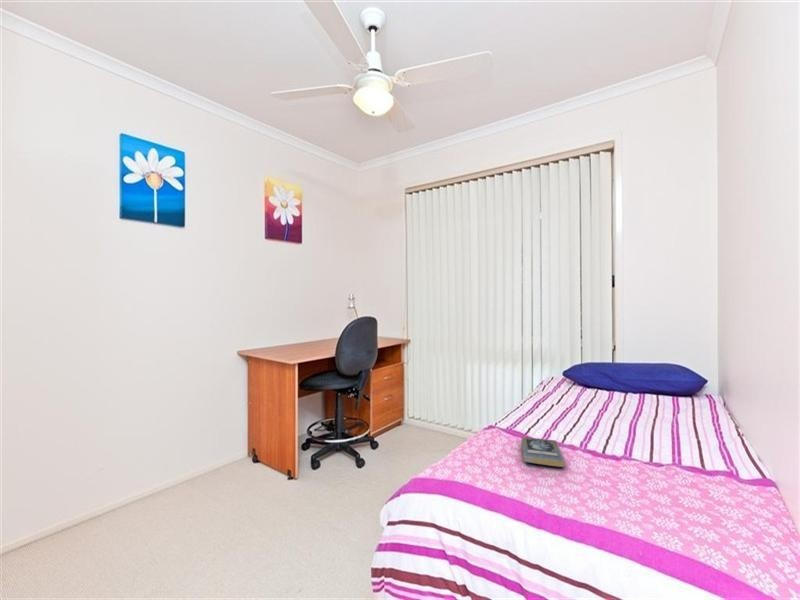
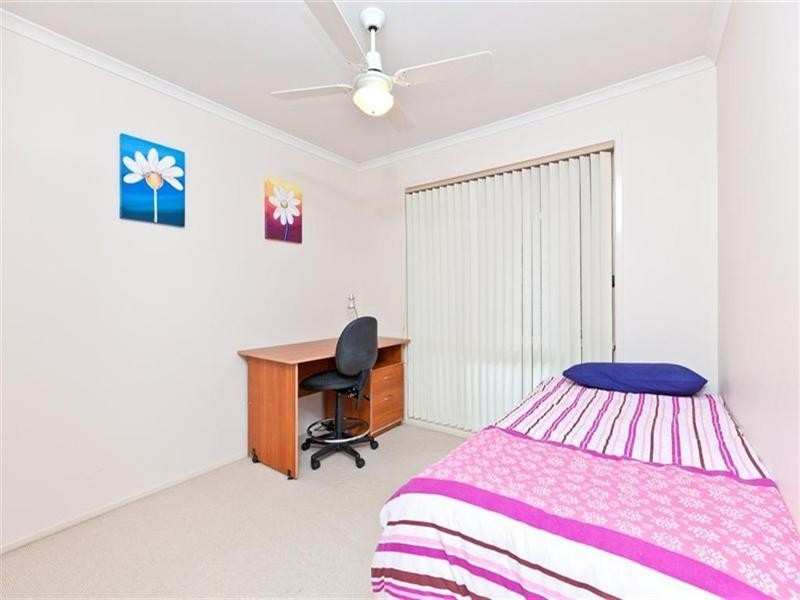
- book (541, 450)
